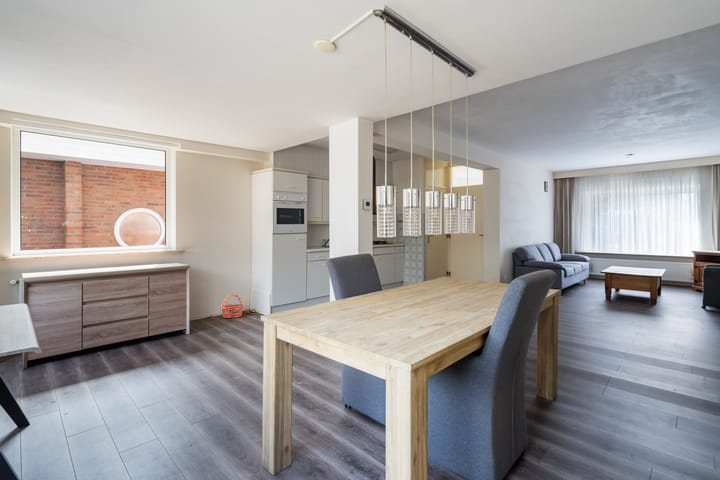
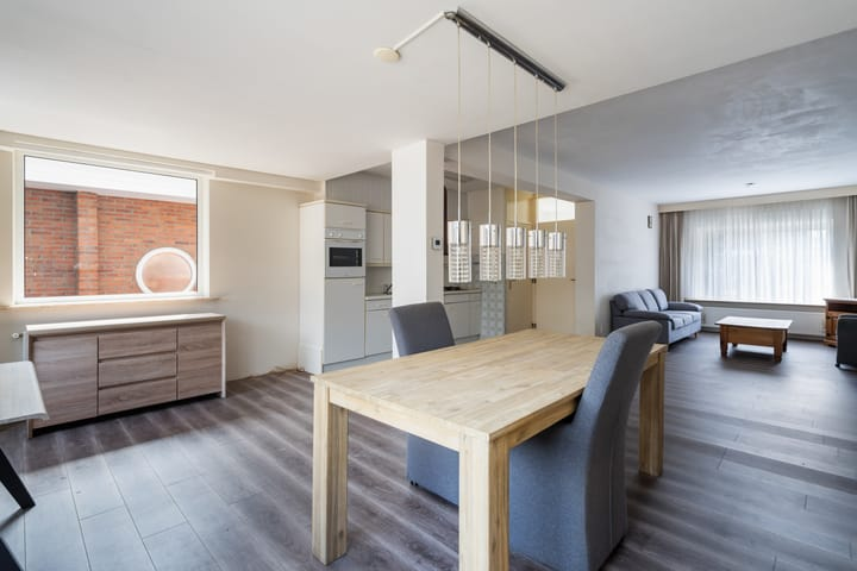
- basket (232, 304)
